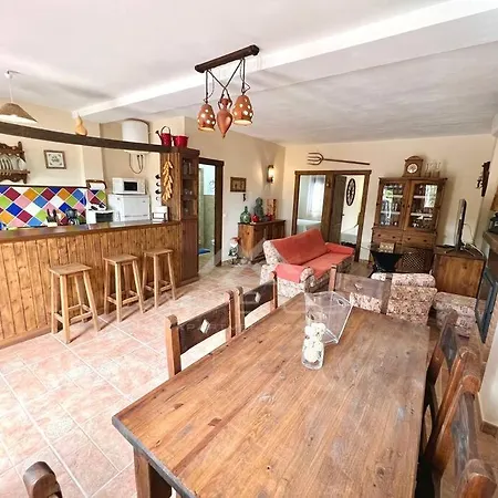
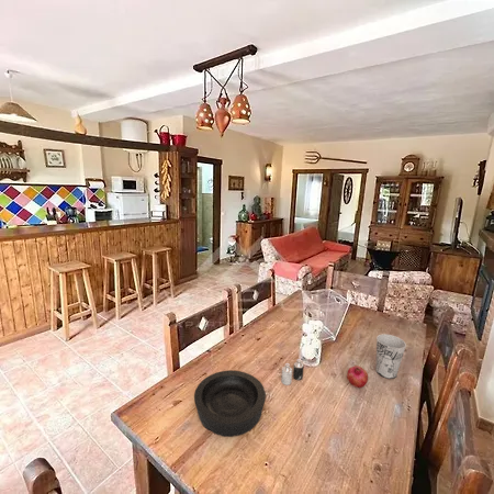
+ fruit (357, 374)
+ candle (293, 371)
+ bowl (229, 401)
+ cup (388, 357)
